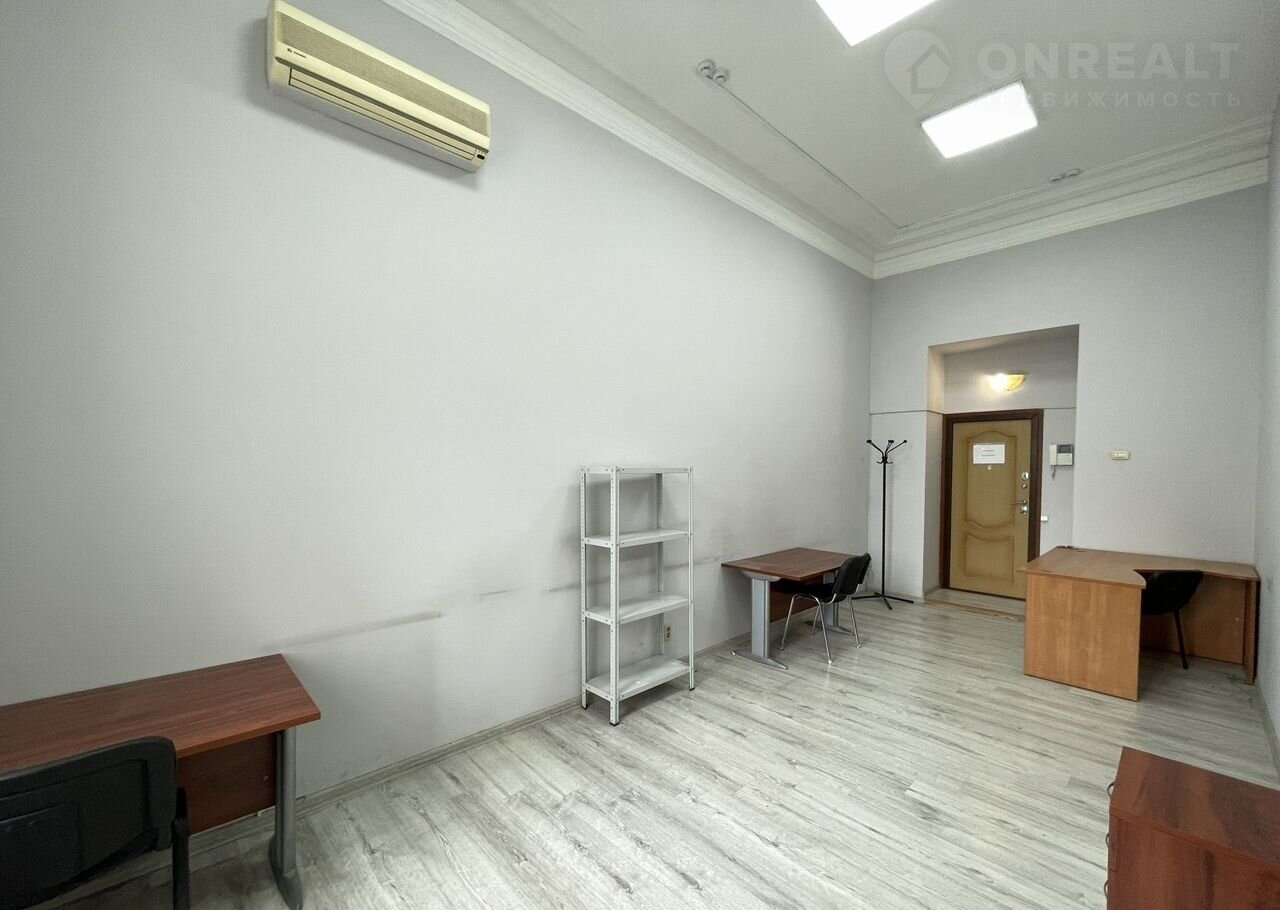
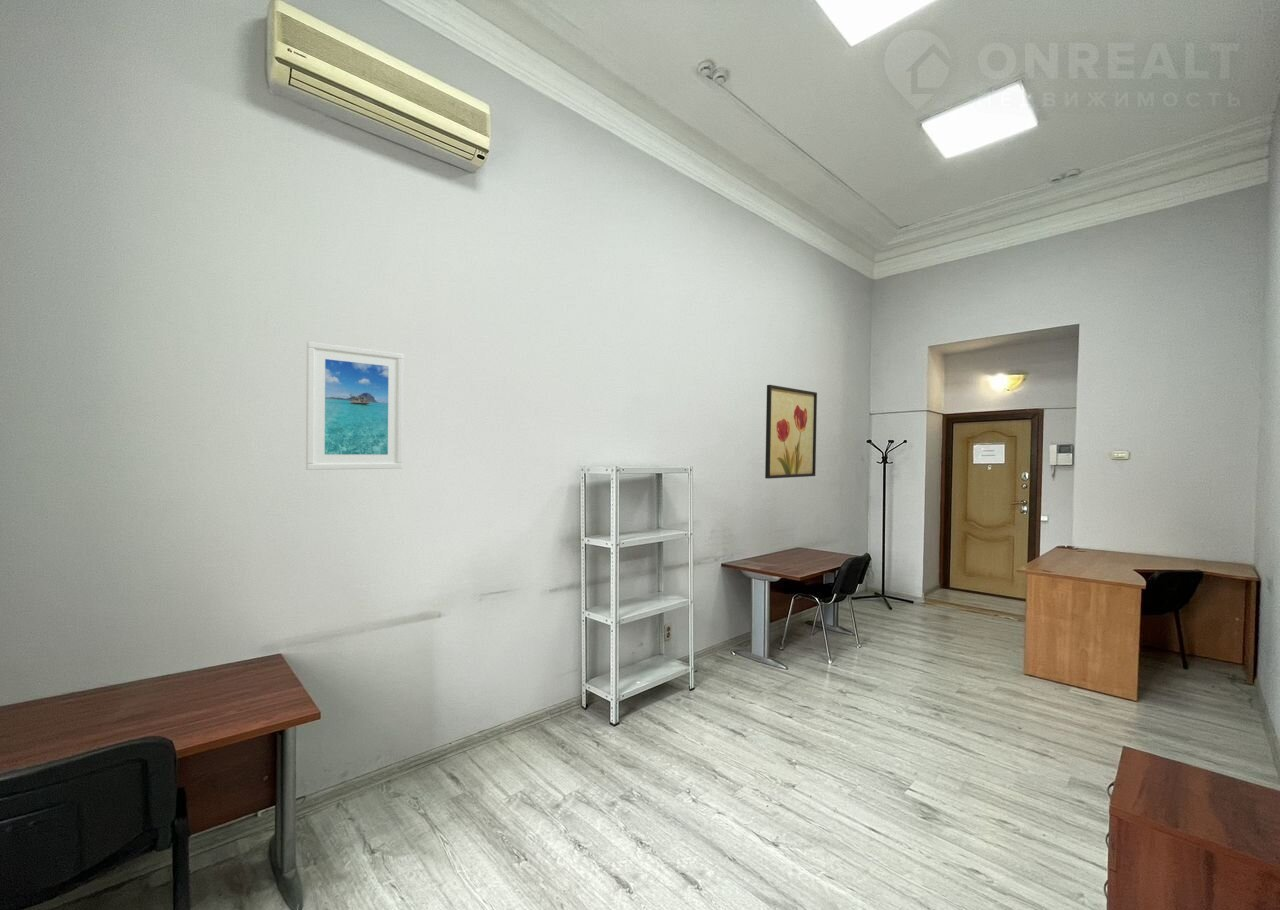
+ wall art (792, 433)
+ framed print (357, 408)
